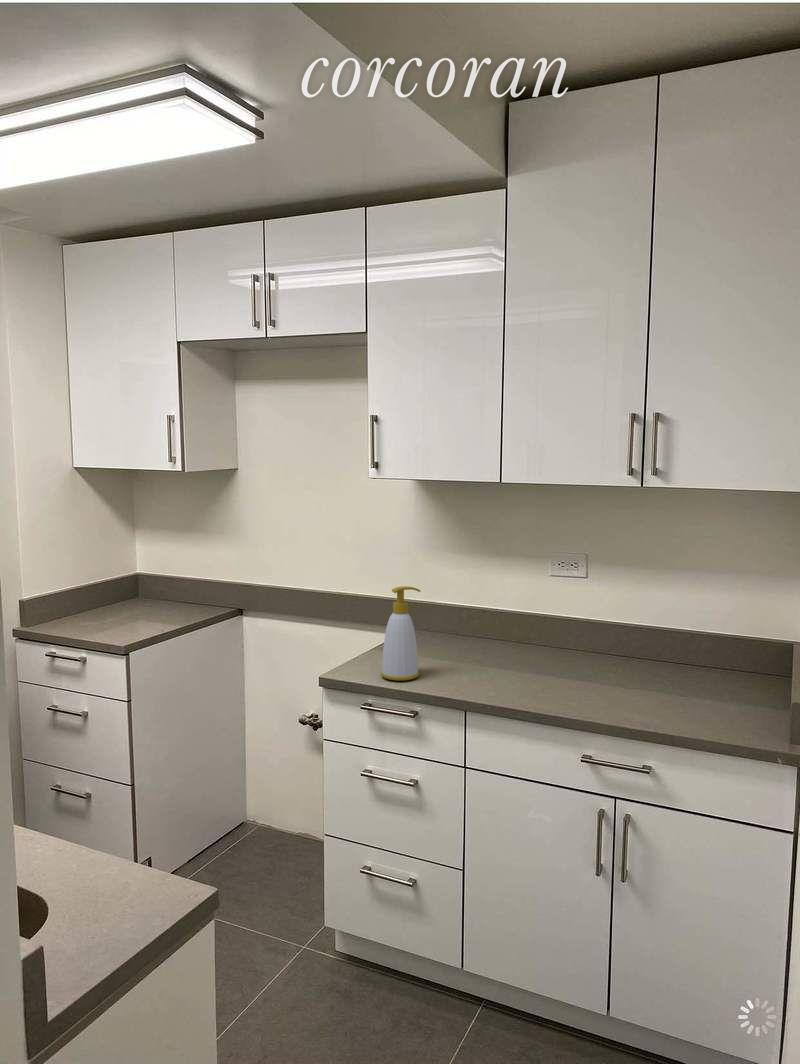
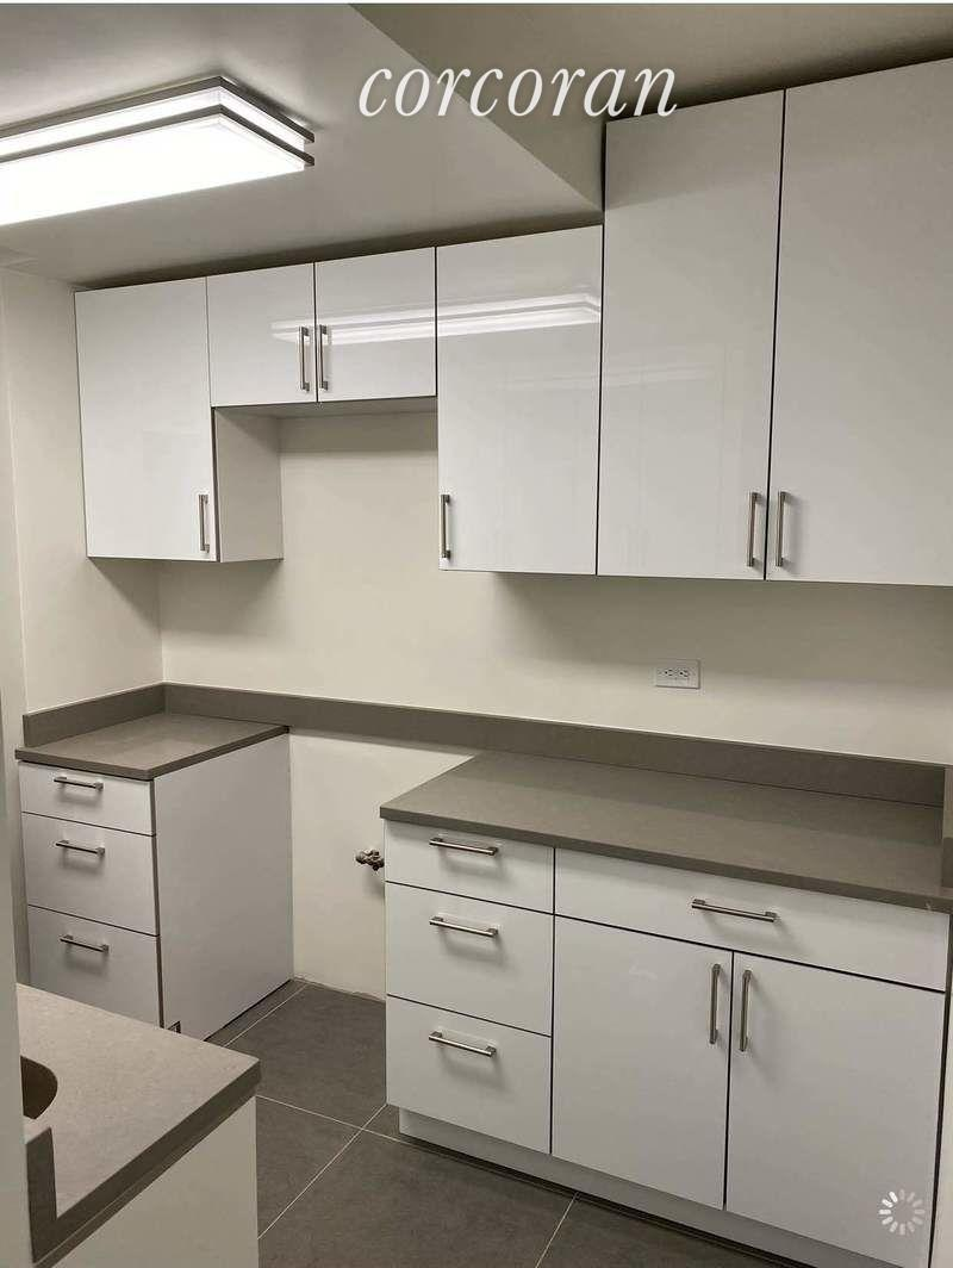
- soap bottle (400, 631)
